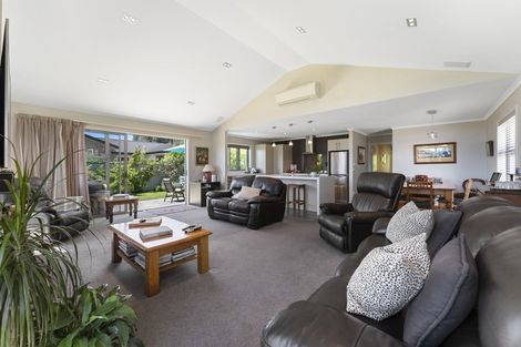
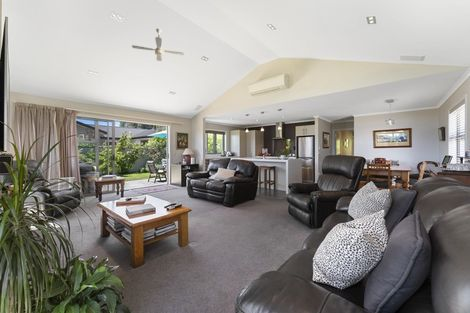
+ ceiling fan (158, 42)
